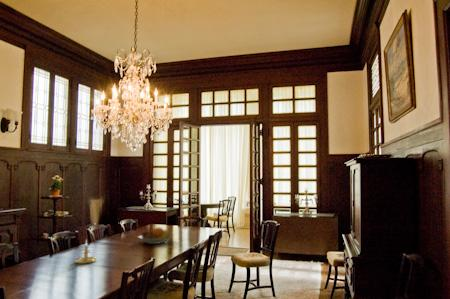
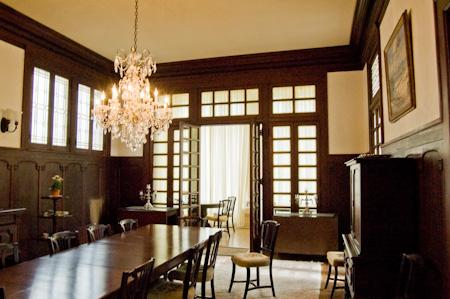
- fruit bowl (155, 234)
- candle holder (85, 250)
